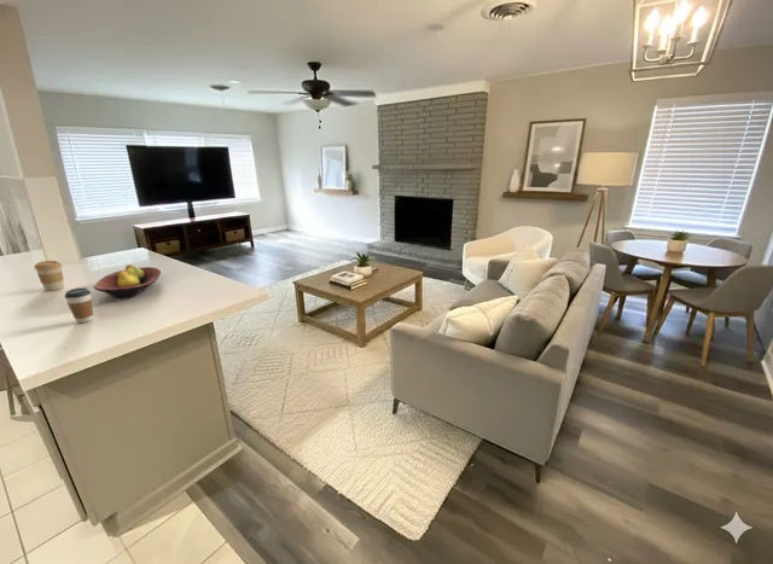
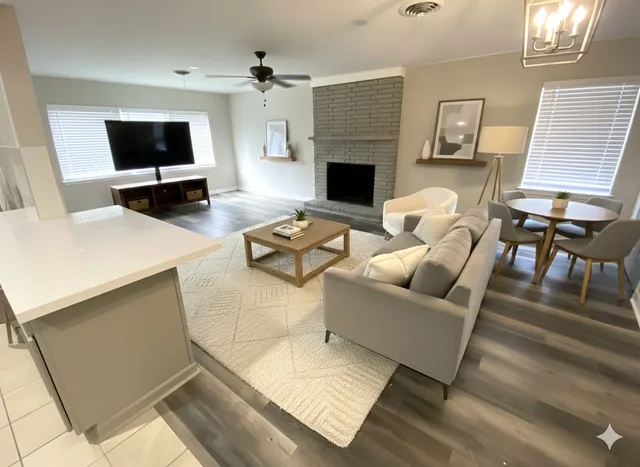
- fruit bowl (129, 278)
- coffee cup (81, 306)
- coffee cup (51, 274)
